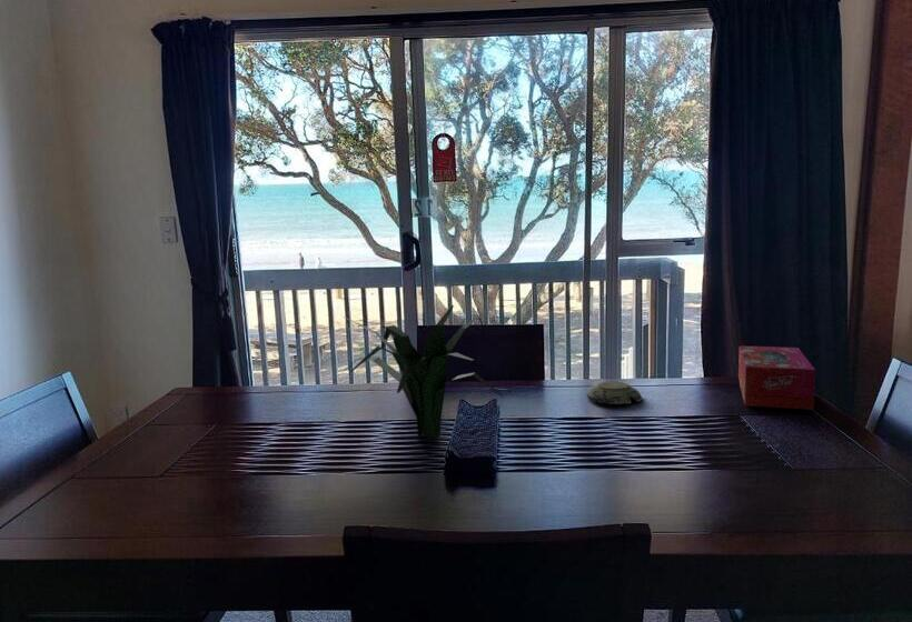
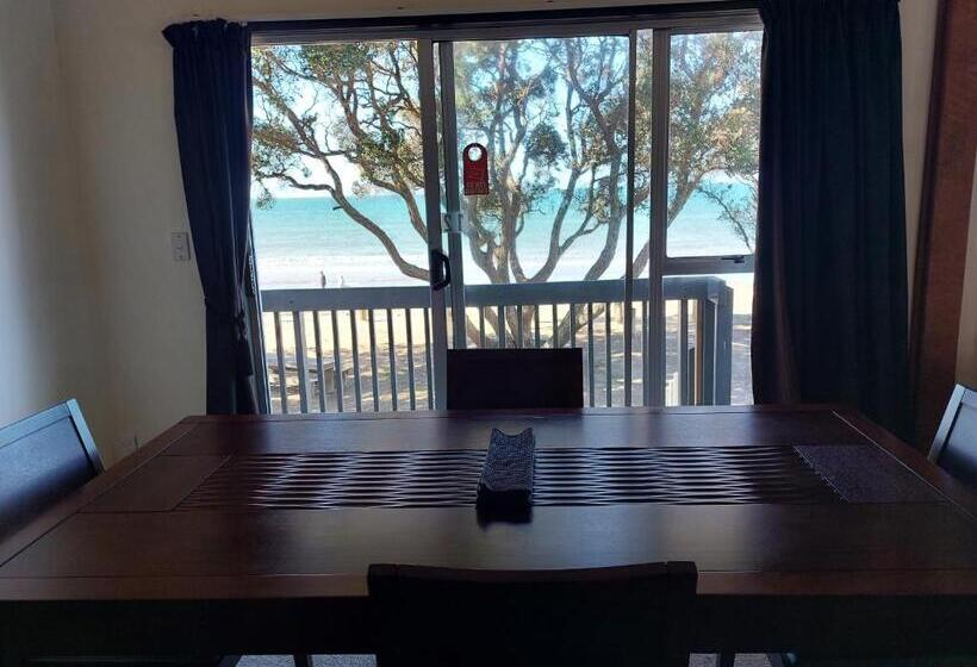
- tissue box (773, 374)
- decorative bowl (613, 391)
- plant (422, 375)
